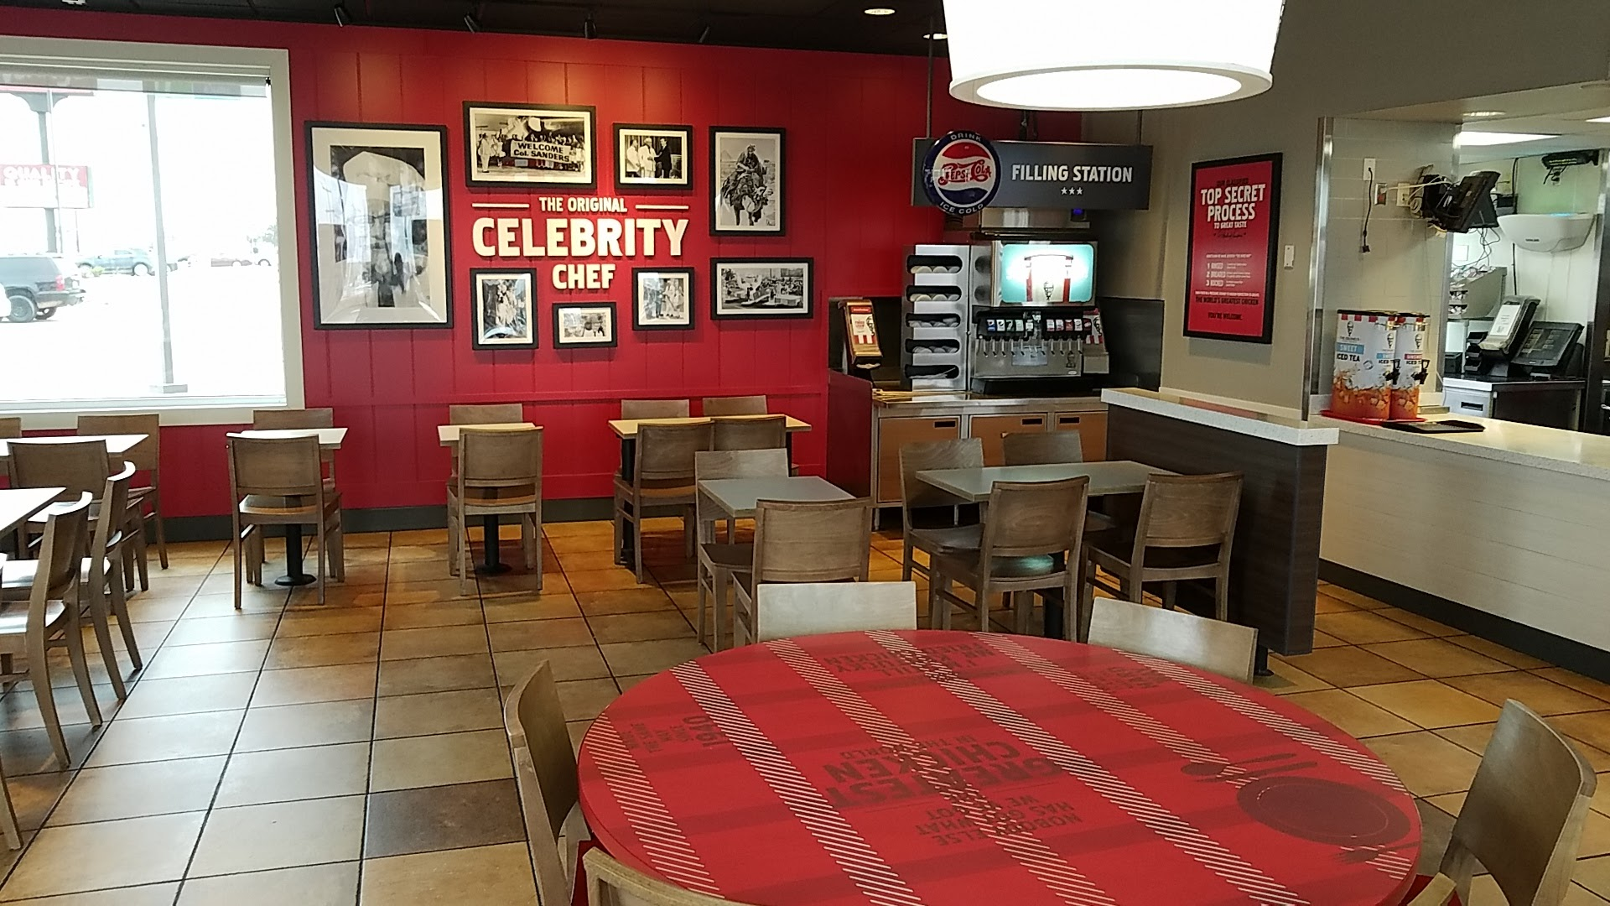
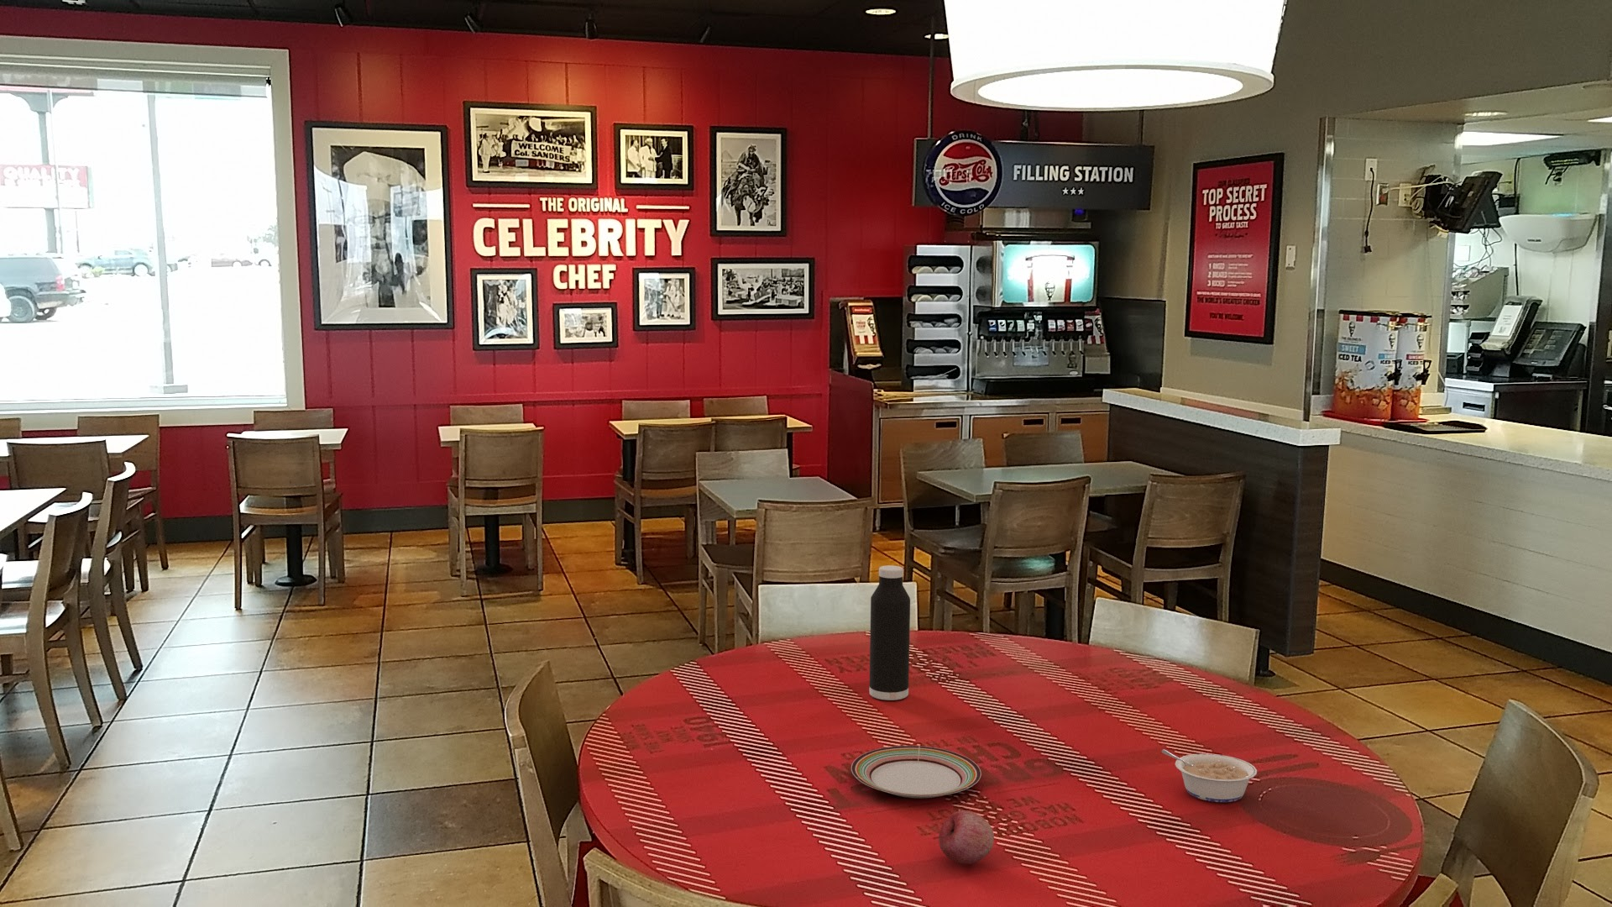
+ fruit (967, 837)
+ legume (1211, 776)
+ water bottle (889, 631)
+ plate (916, 774)
